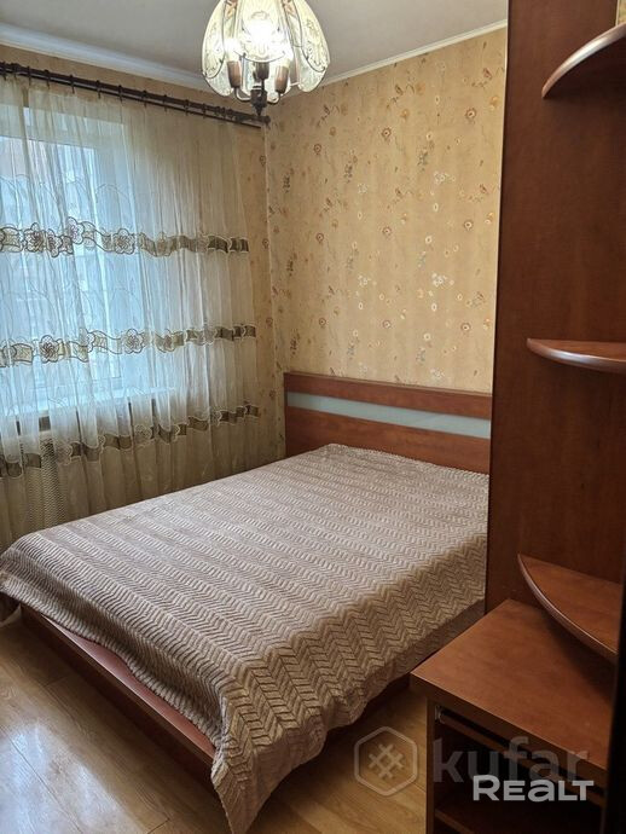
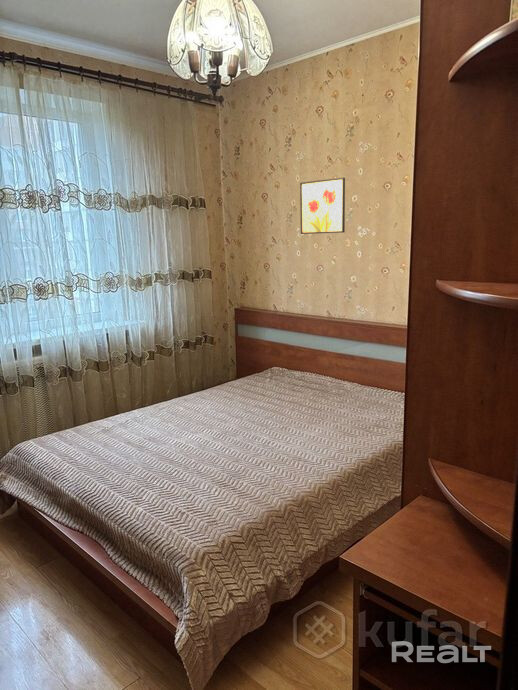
+ wall art (322, 207)
